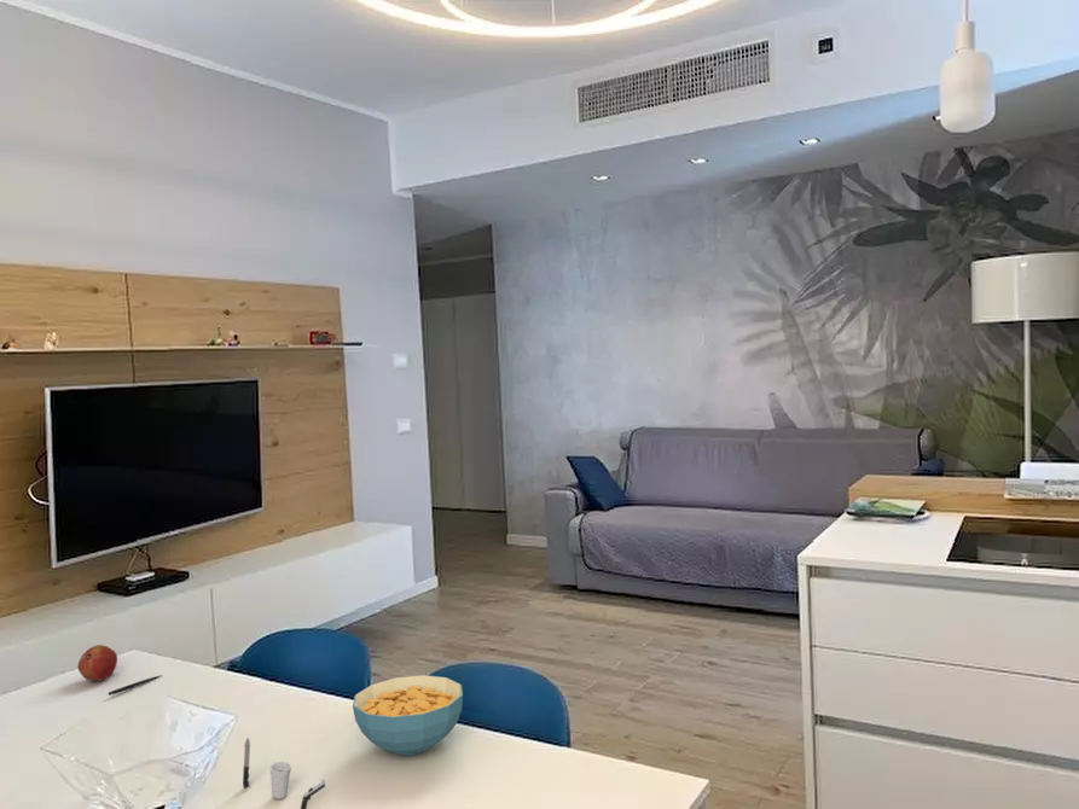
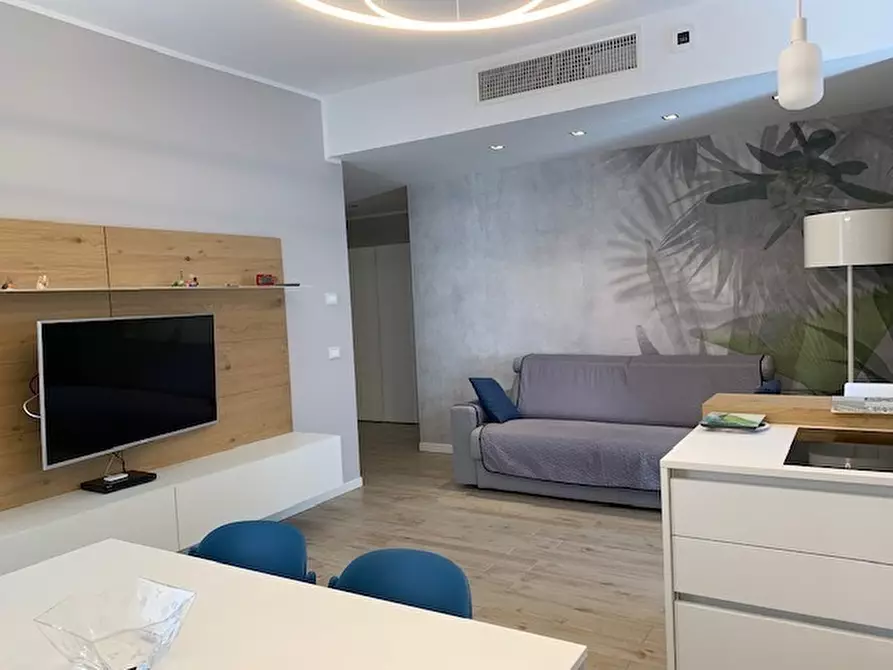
- fruit (98, 662)
- pen (137, 683)
- cup (277, 769)
- cereal bowl (410, 721)
